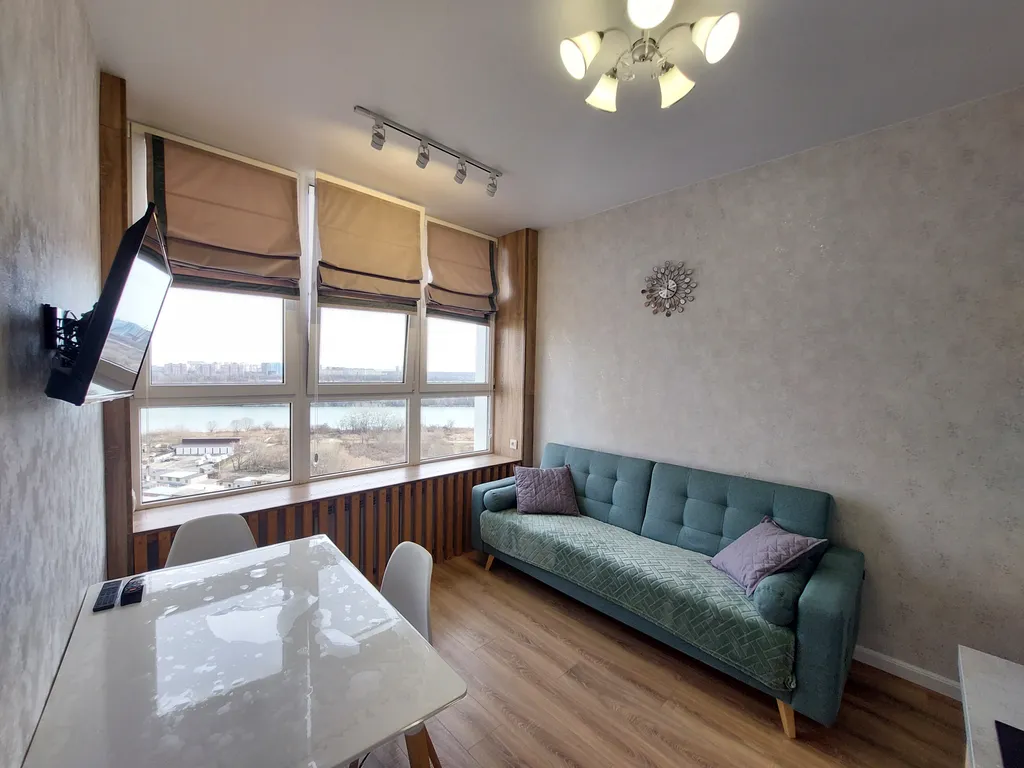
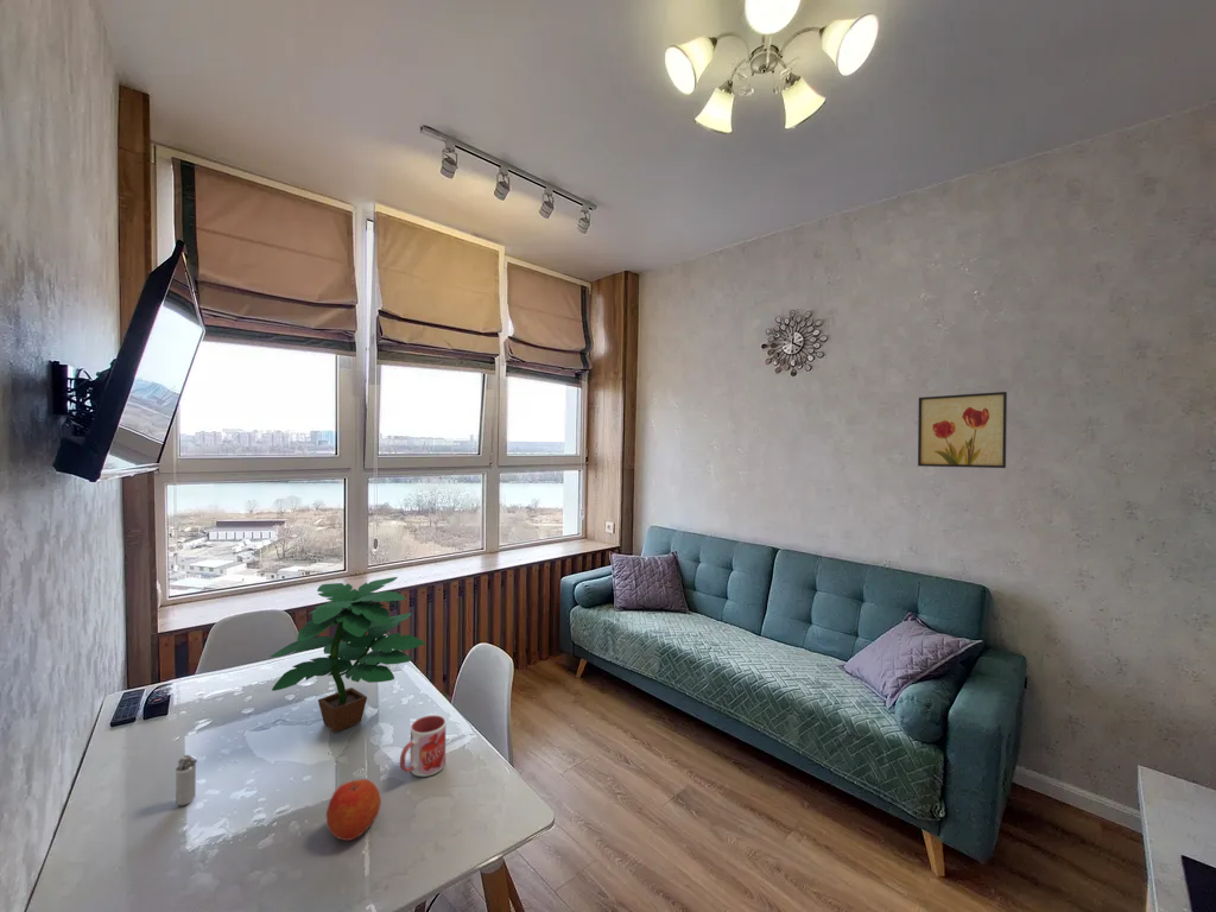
+ apple (353, 804)
+ shaker (185, 779)
+ wall art (960, 431)
+ potted plant (353, 653)
+ mug (420, 748)
